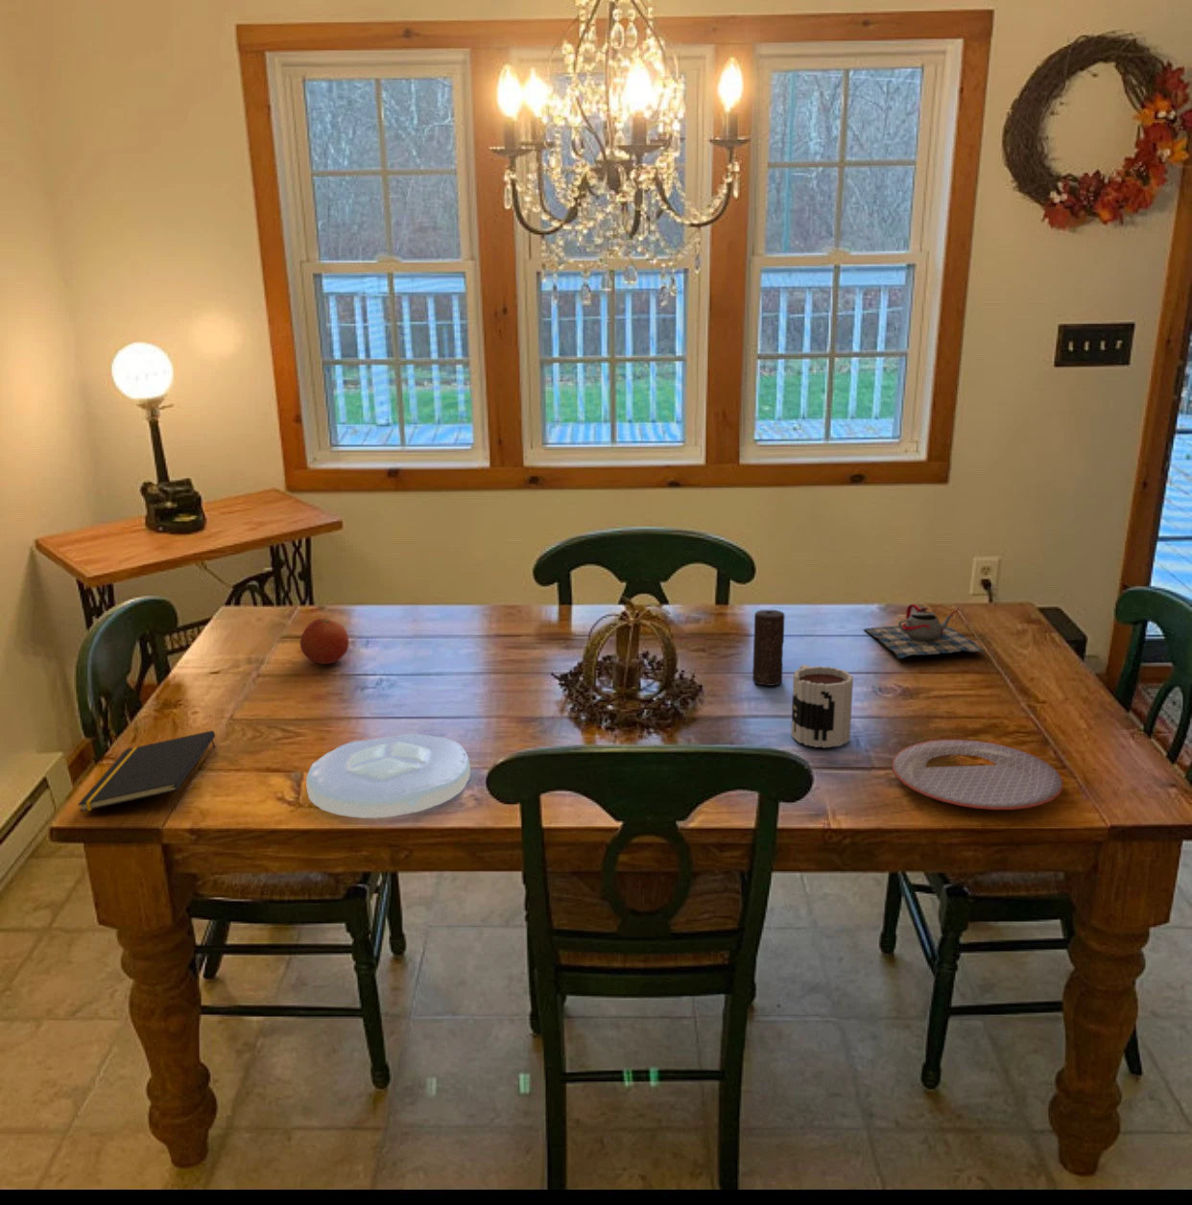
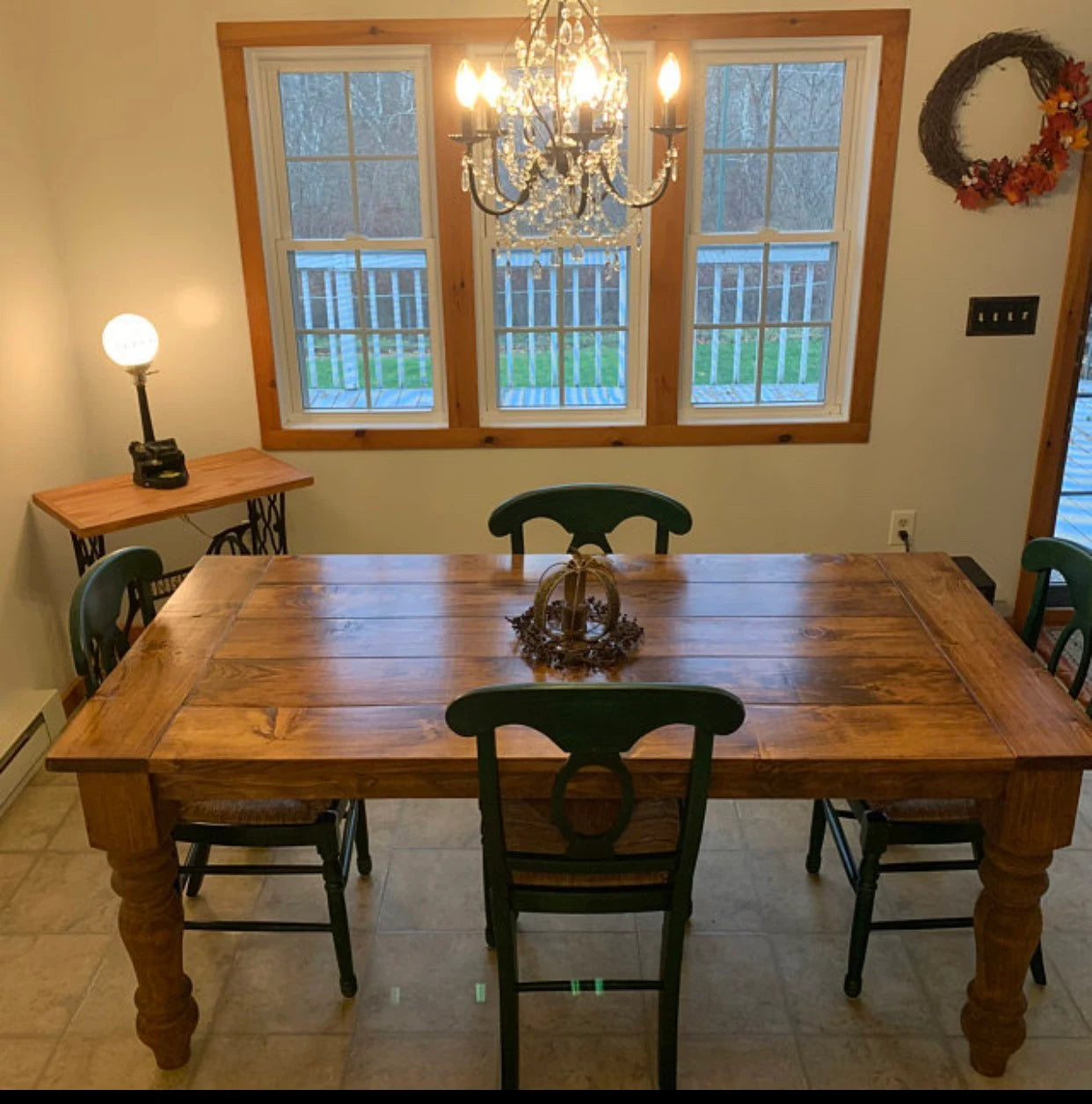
- notepad (150, 768)
- mug (814, 702)
- candle (767, 646)
- teapot (922, 624)
- plate (388, 768)
- plate (975, 777)
- fruit (324, 640)
